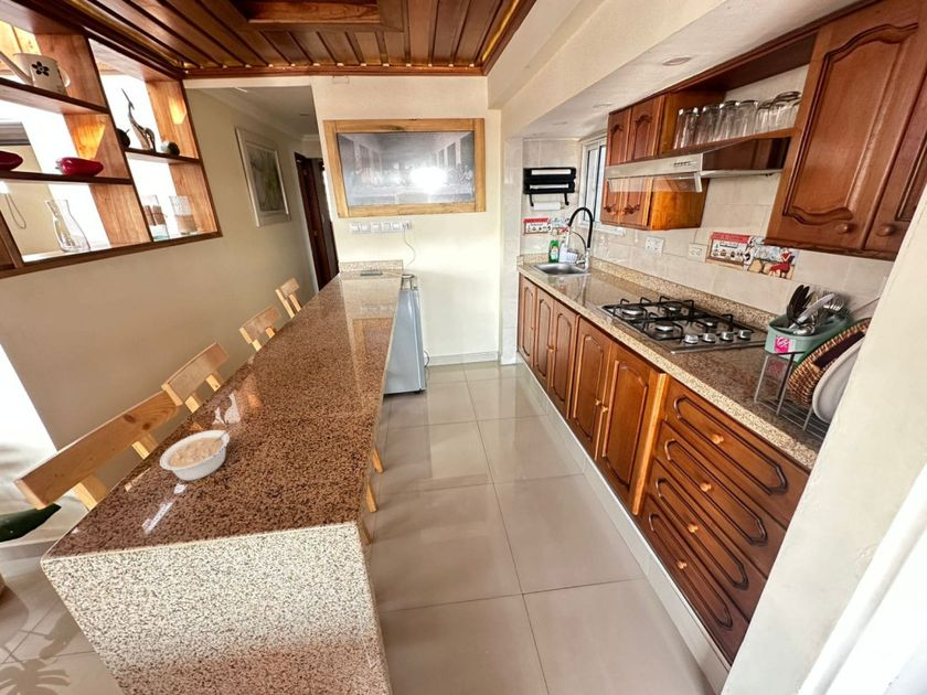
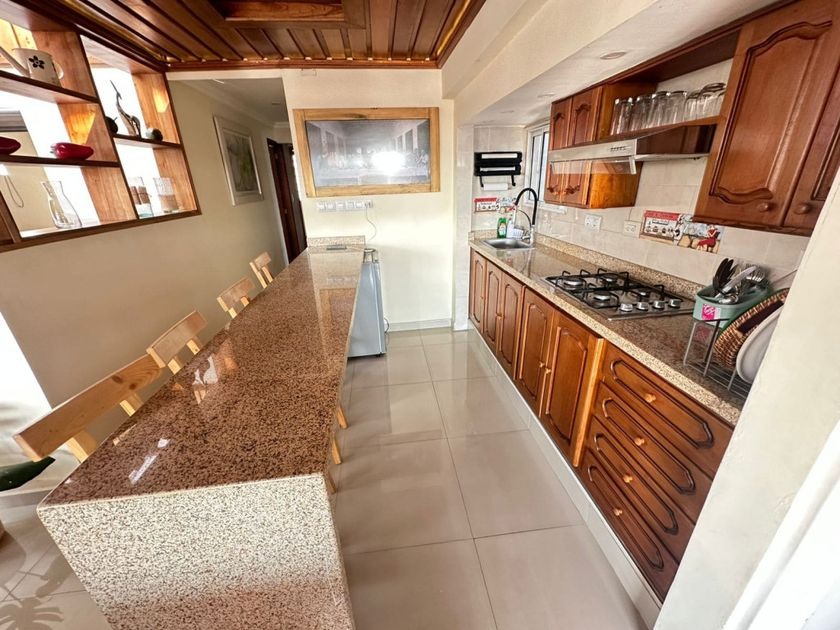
- legume (200, 453)
